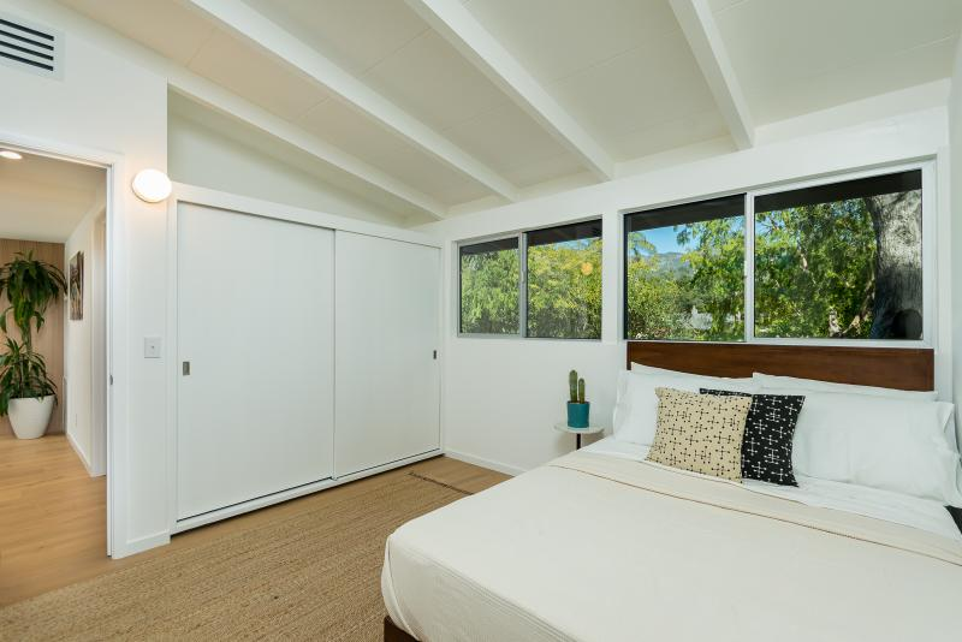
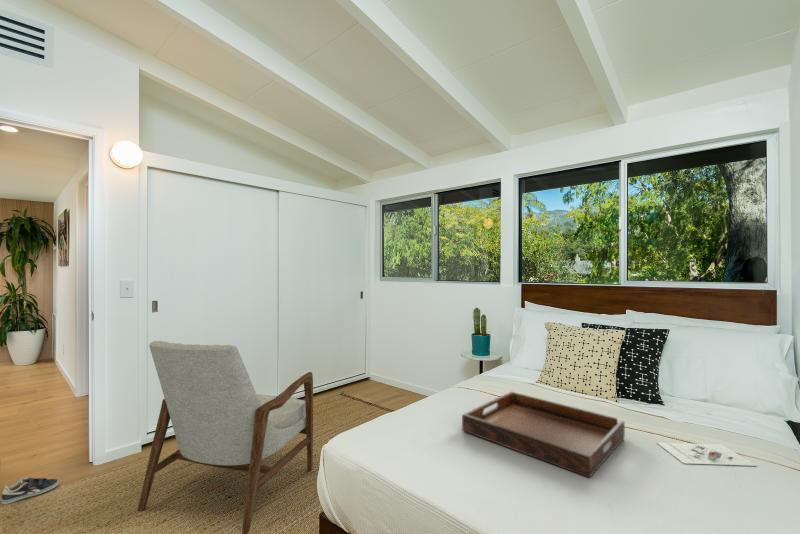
+ sneaker (31, 486)
+ architectural model (703, 450)
+ serving tray (542, 425)
+ armchair (233, 409)
